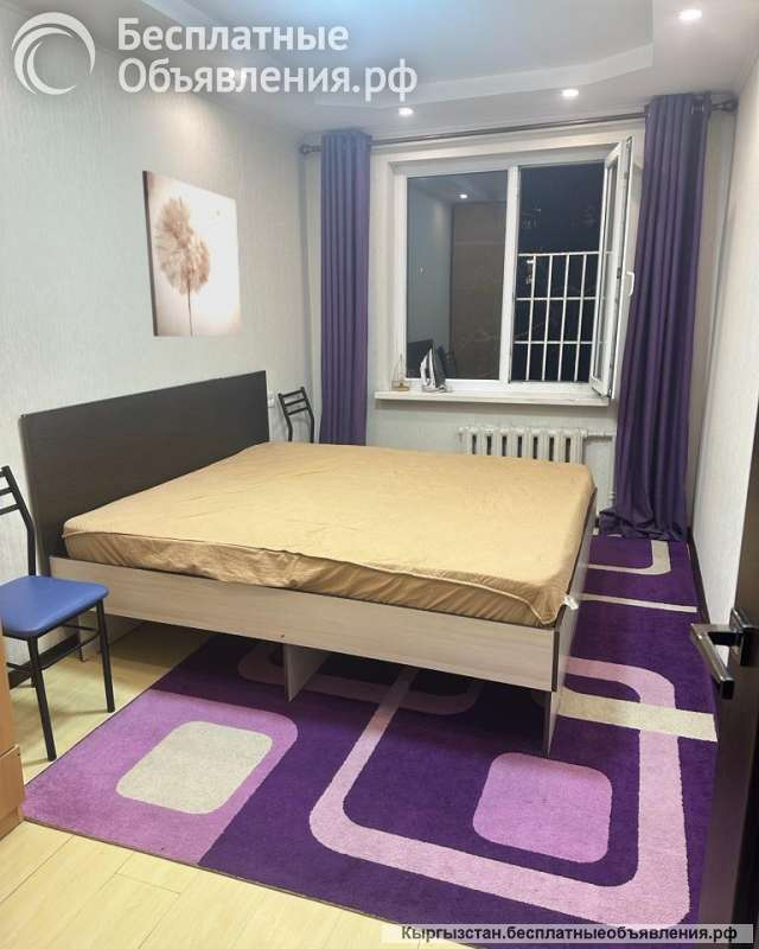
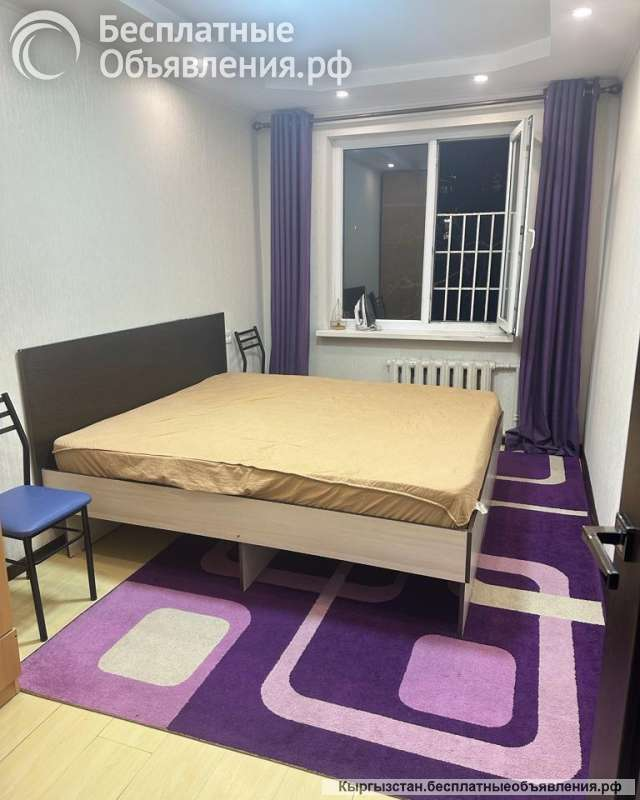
- wall art (197, 262)
